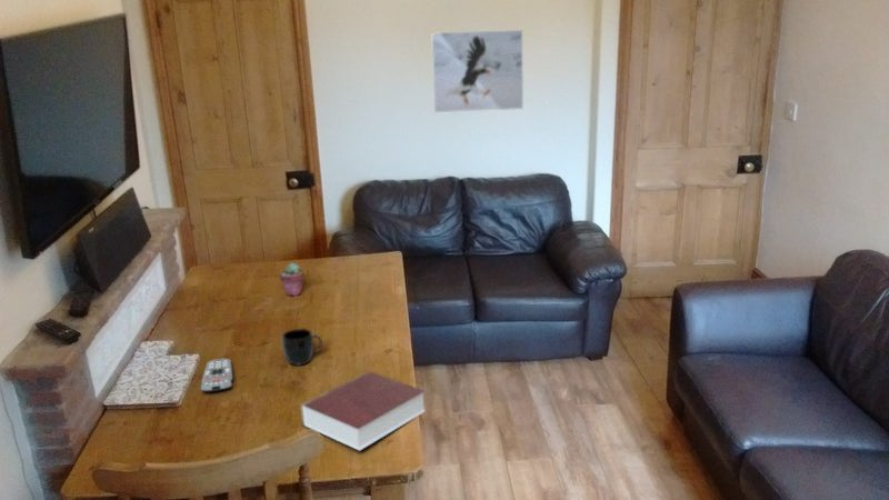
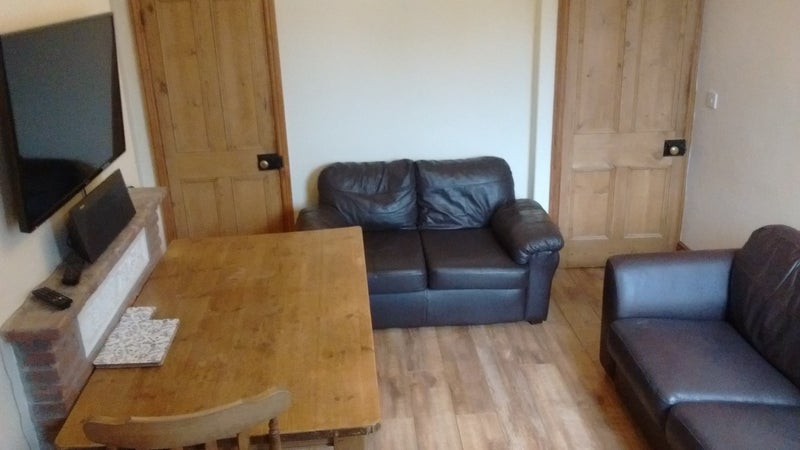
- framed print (478, 71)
- mug (302, 347)
- potted succulent (292, 278)
- book (363, 407)
- remote control (218, 374)
